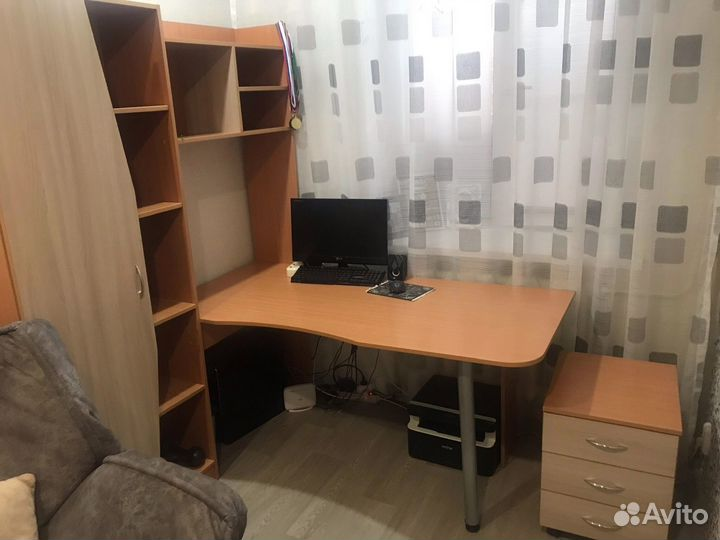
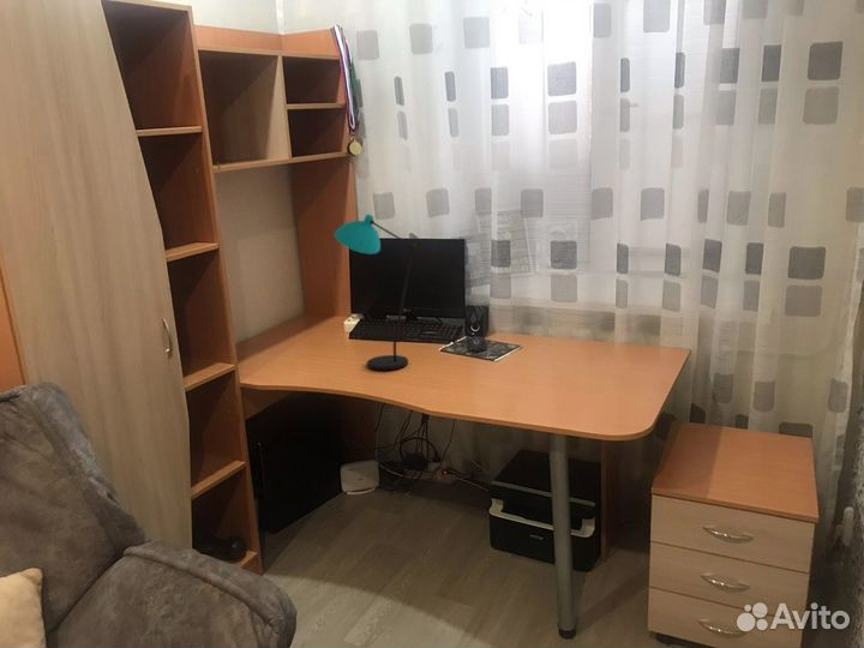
+ desk lamp (402, 293)
